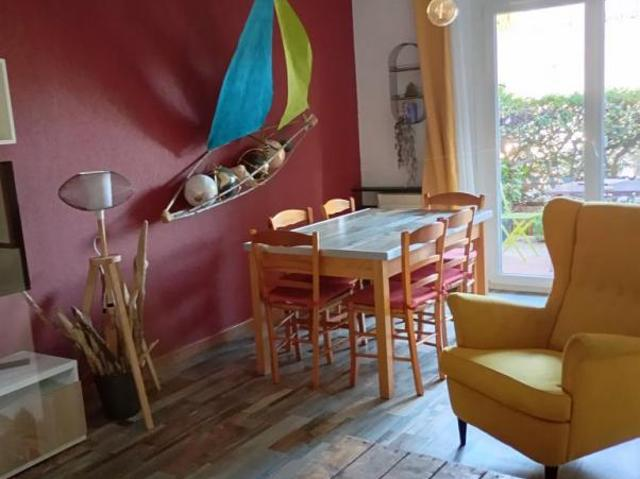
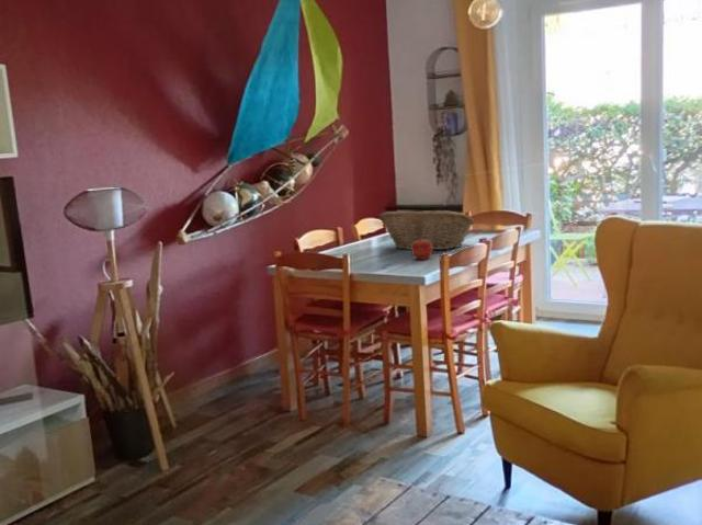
+ apple (421, 248)
+ fruit basket (426, 227)
